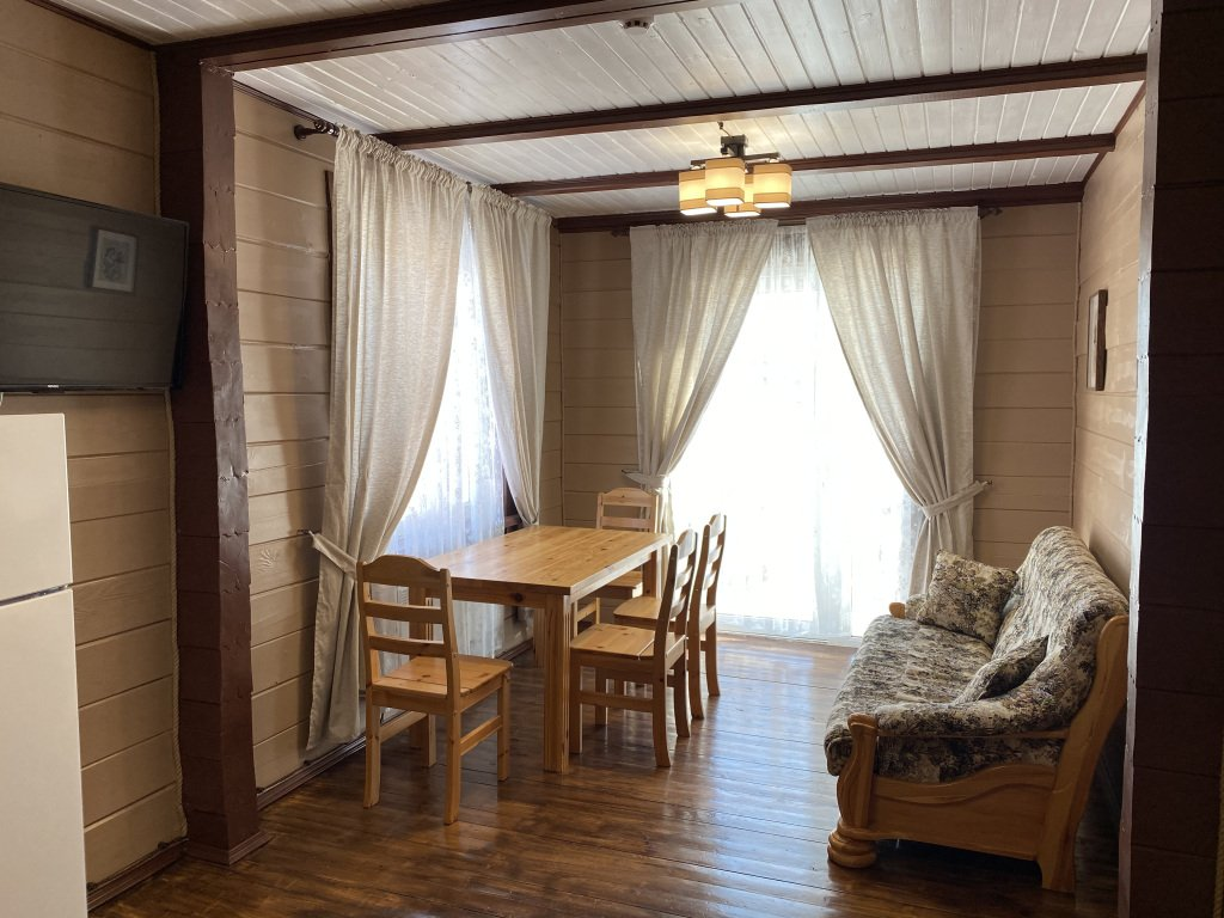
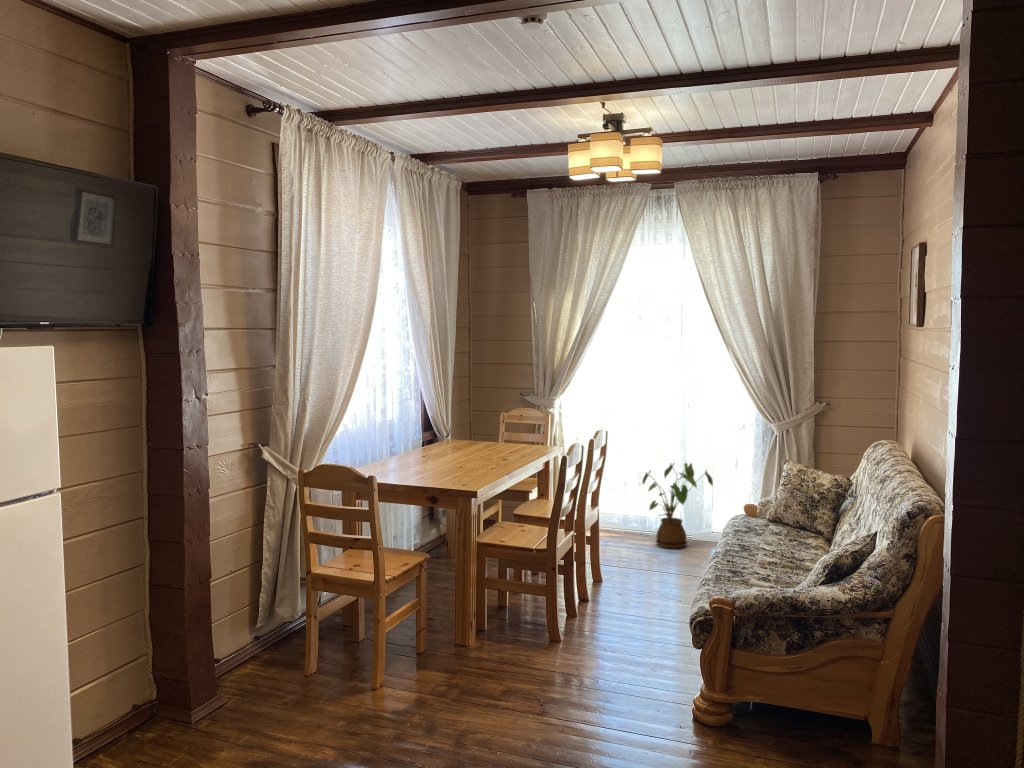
+ house plant (675, 506)
